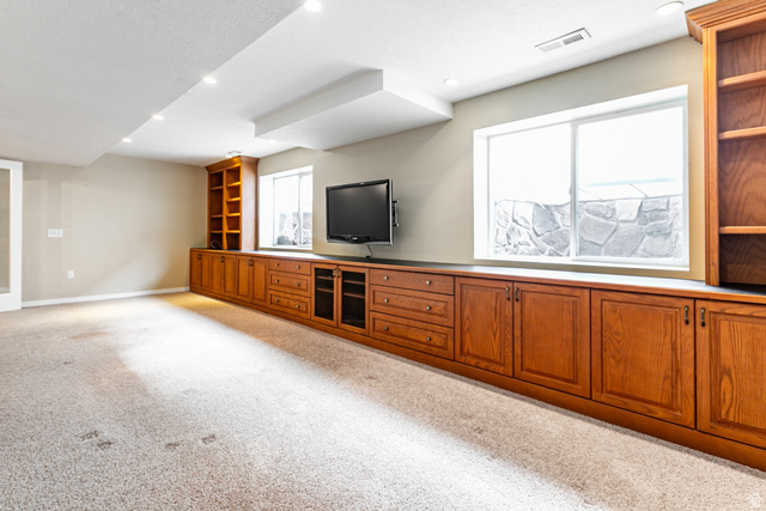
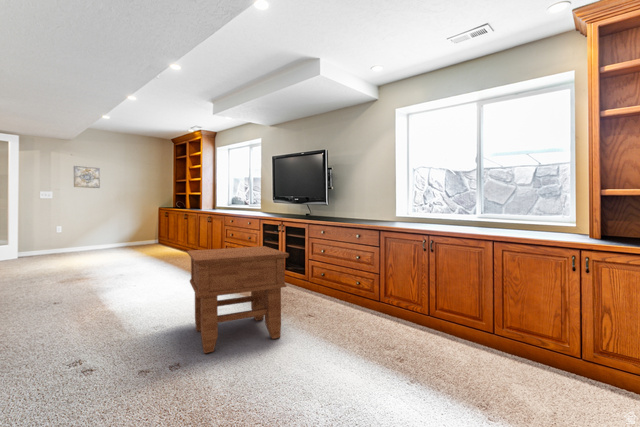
+ side table (236, 292)
+ wall art (87, 177)
